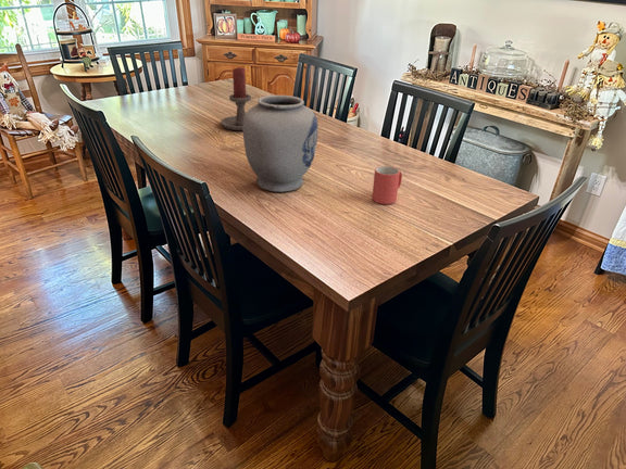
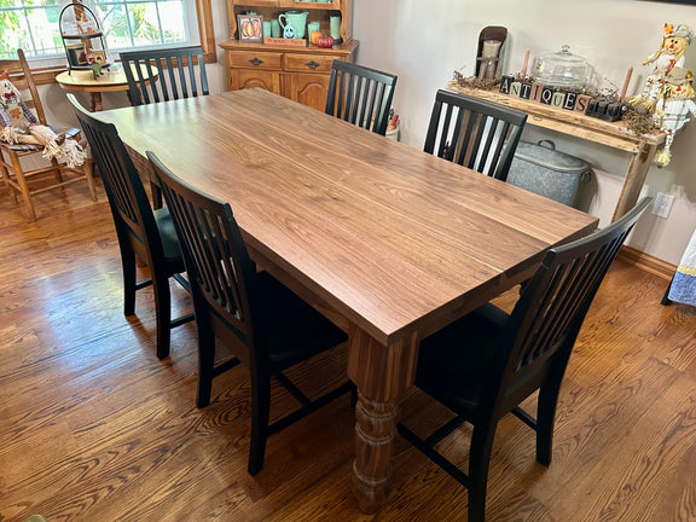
- vase (280, 142)
- candle holder (246, 96)
- mug (389, 183)
